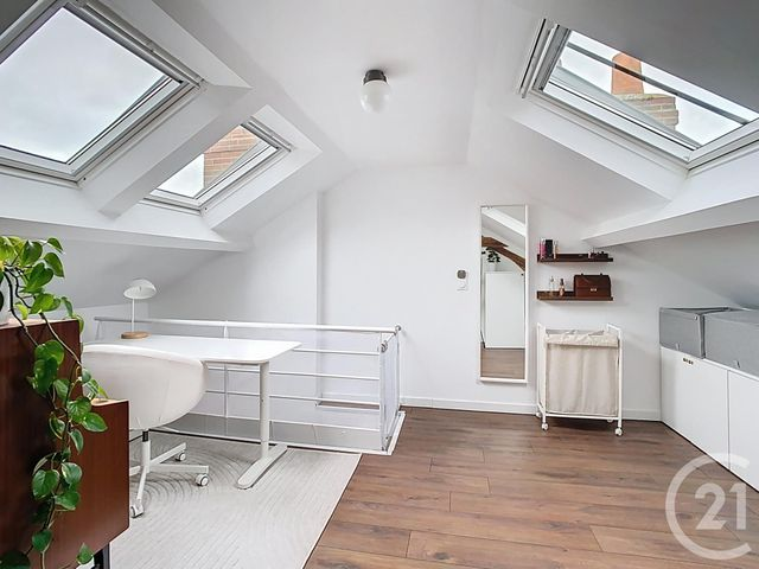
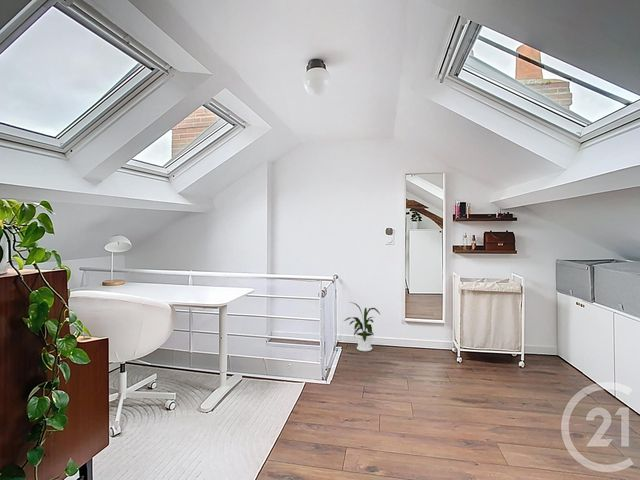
+ house plant (362, 326)
